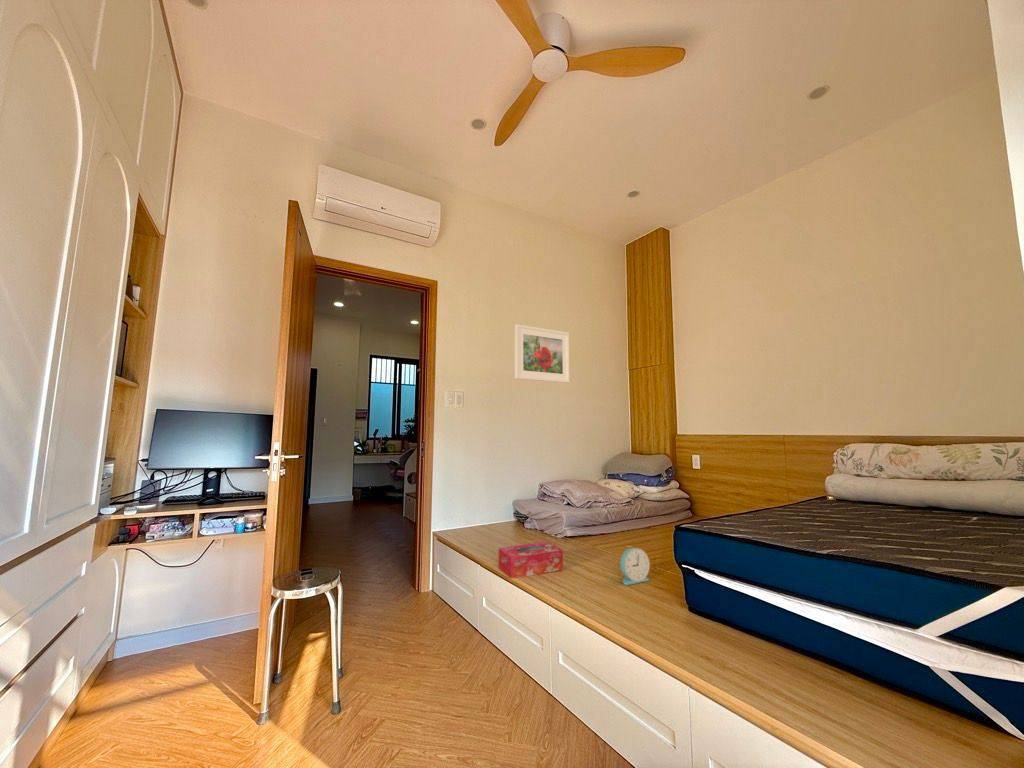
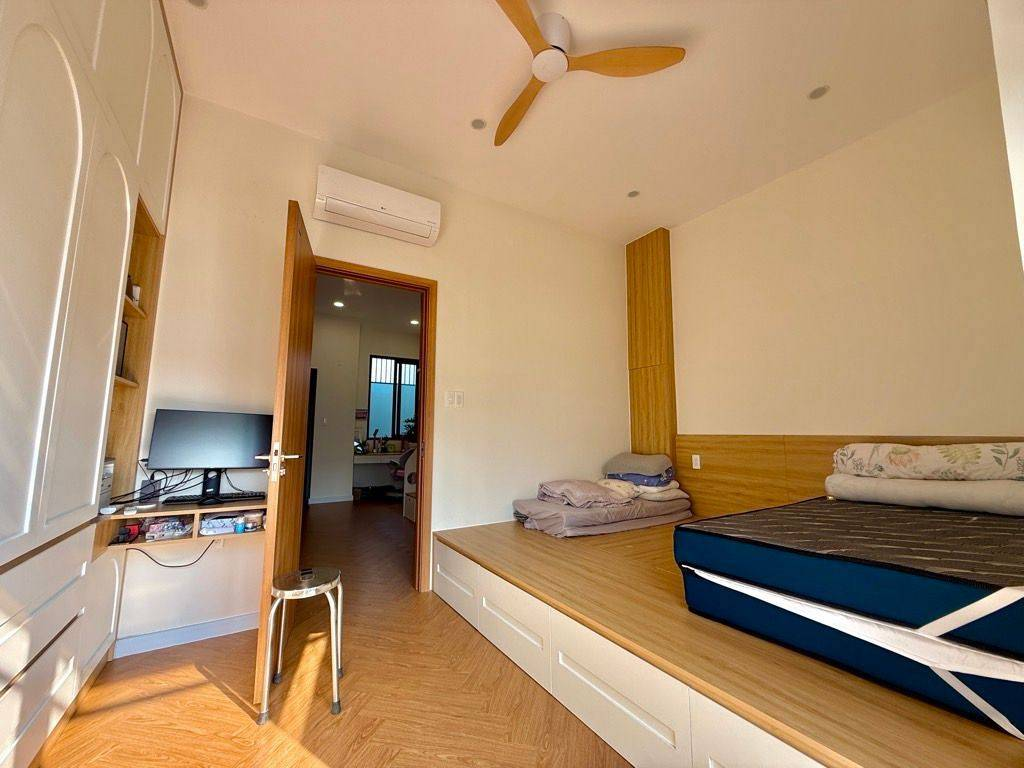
- alarm clock (633, 563)
- tissue box (530, 559)
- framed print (543, 354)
